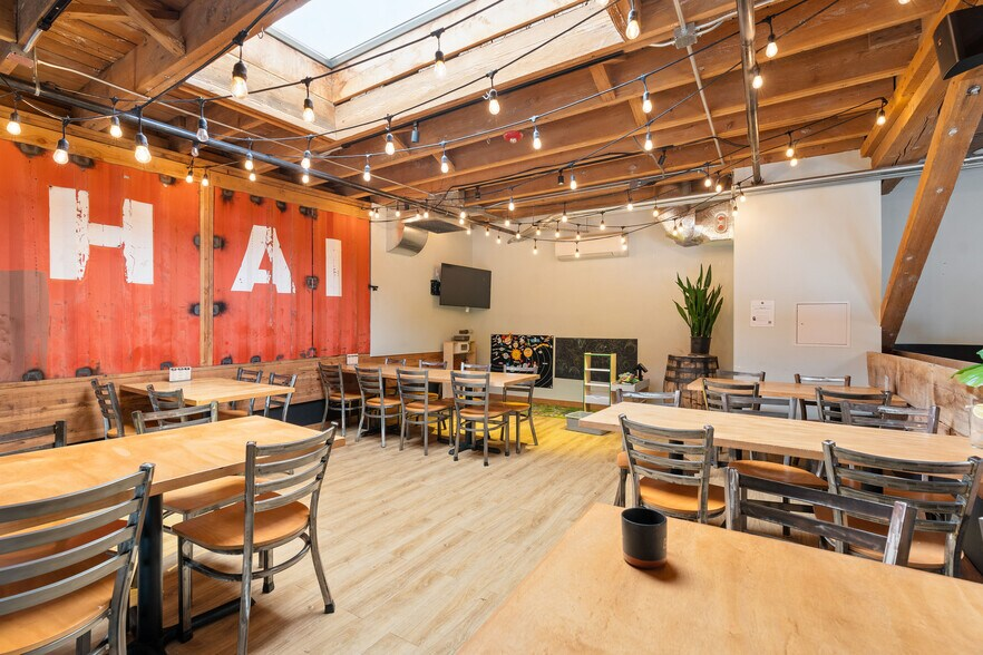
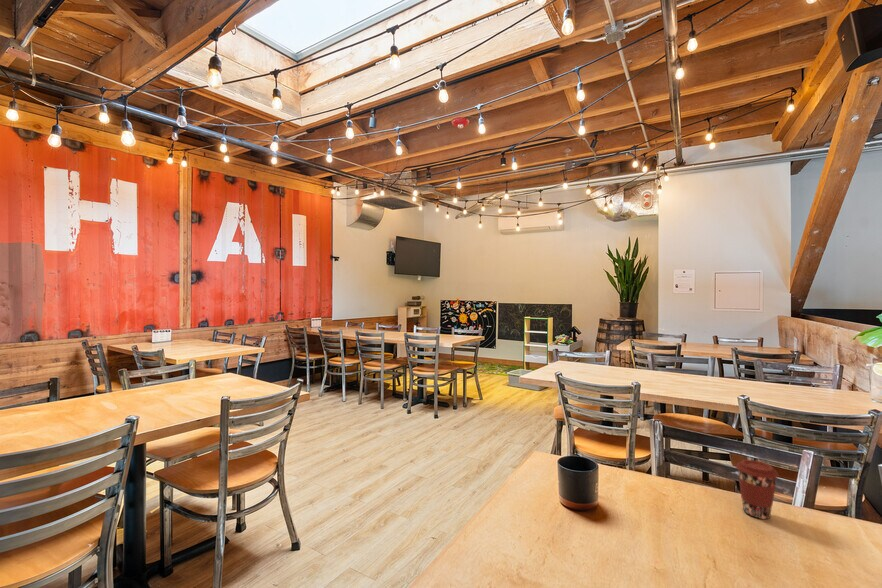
+ coffee cup (756, 489)
